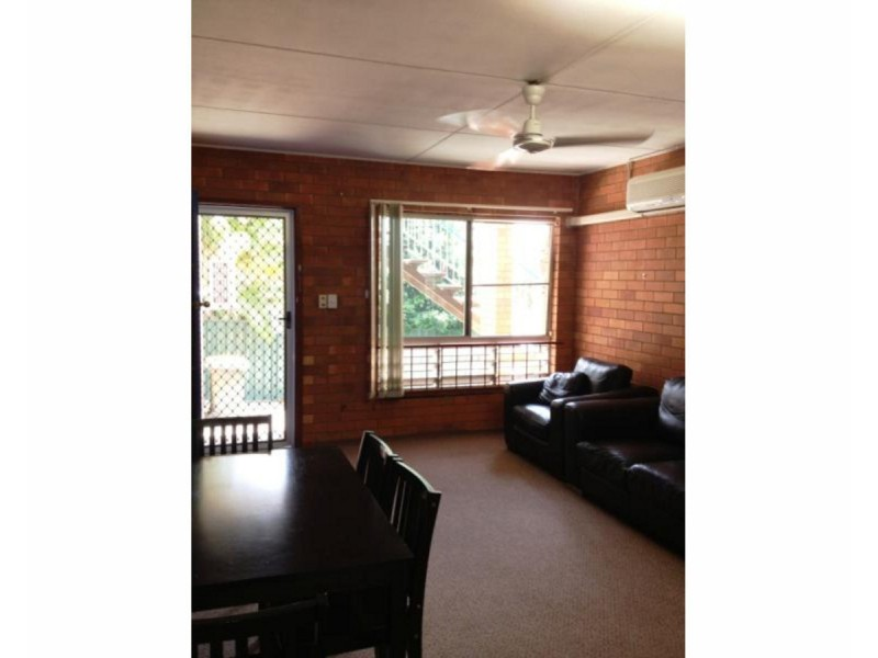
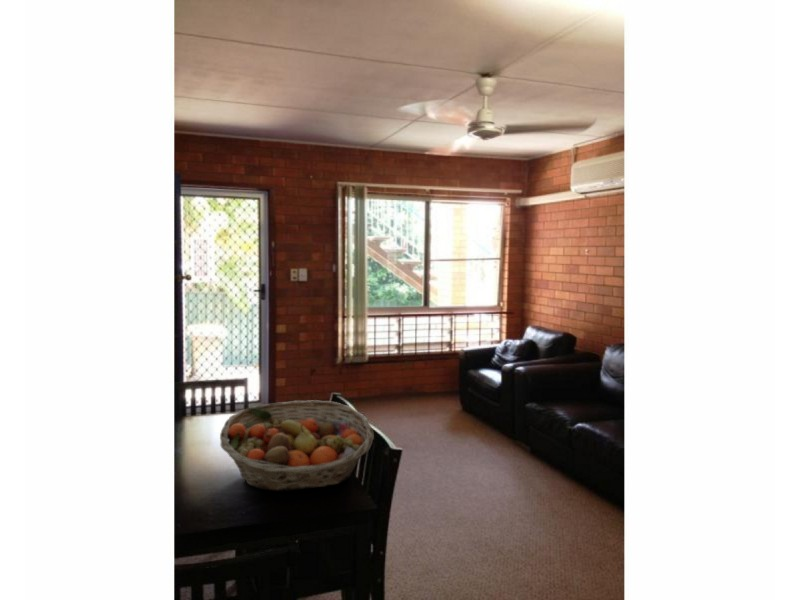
+ fruit basket (298, 443)
